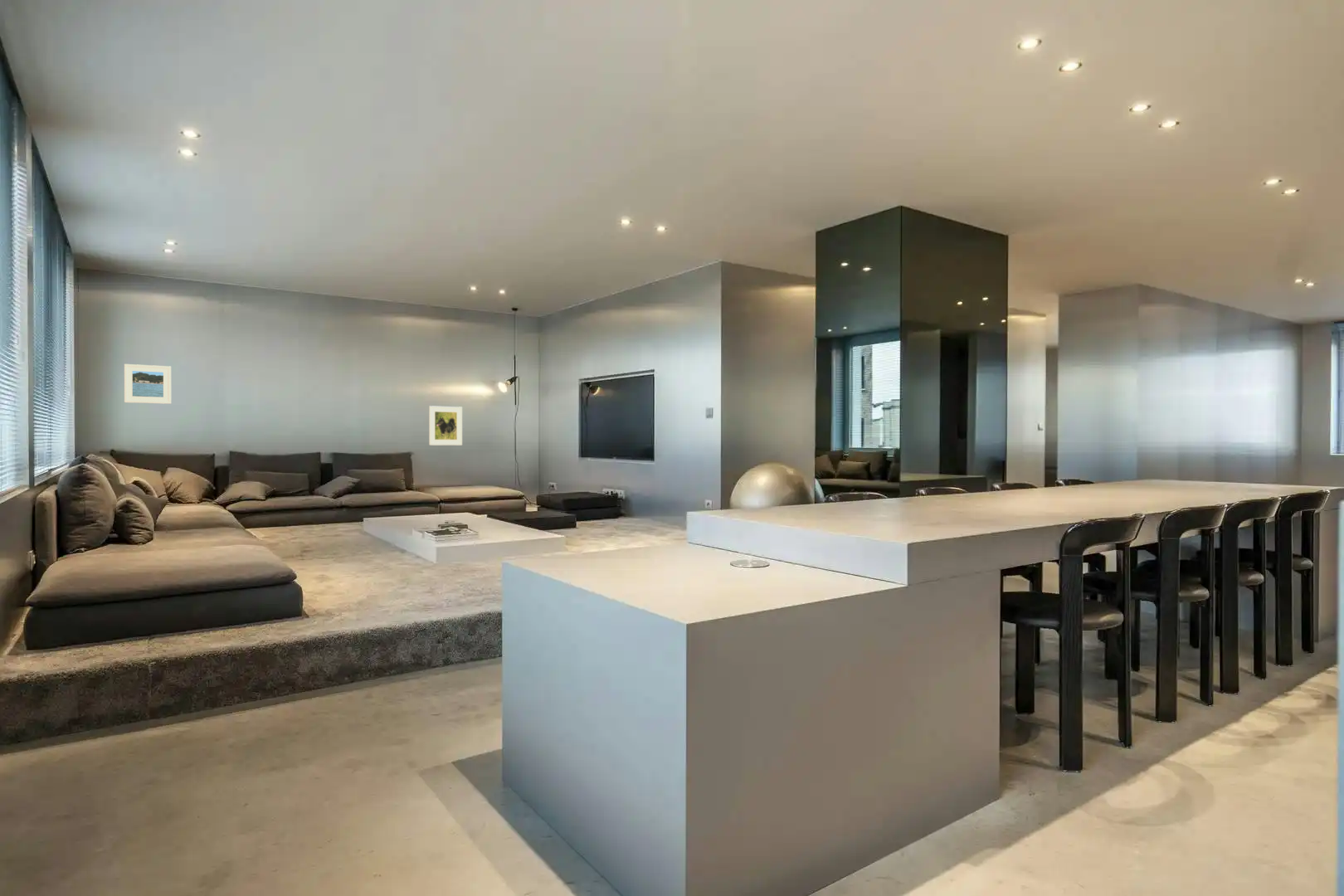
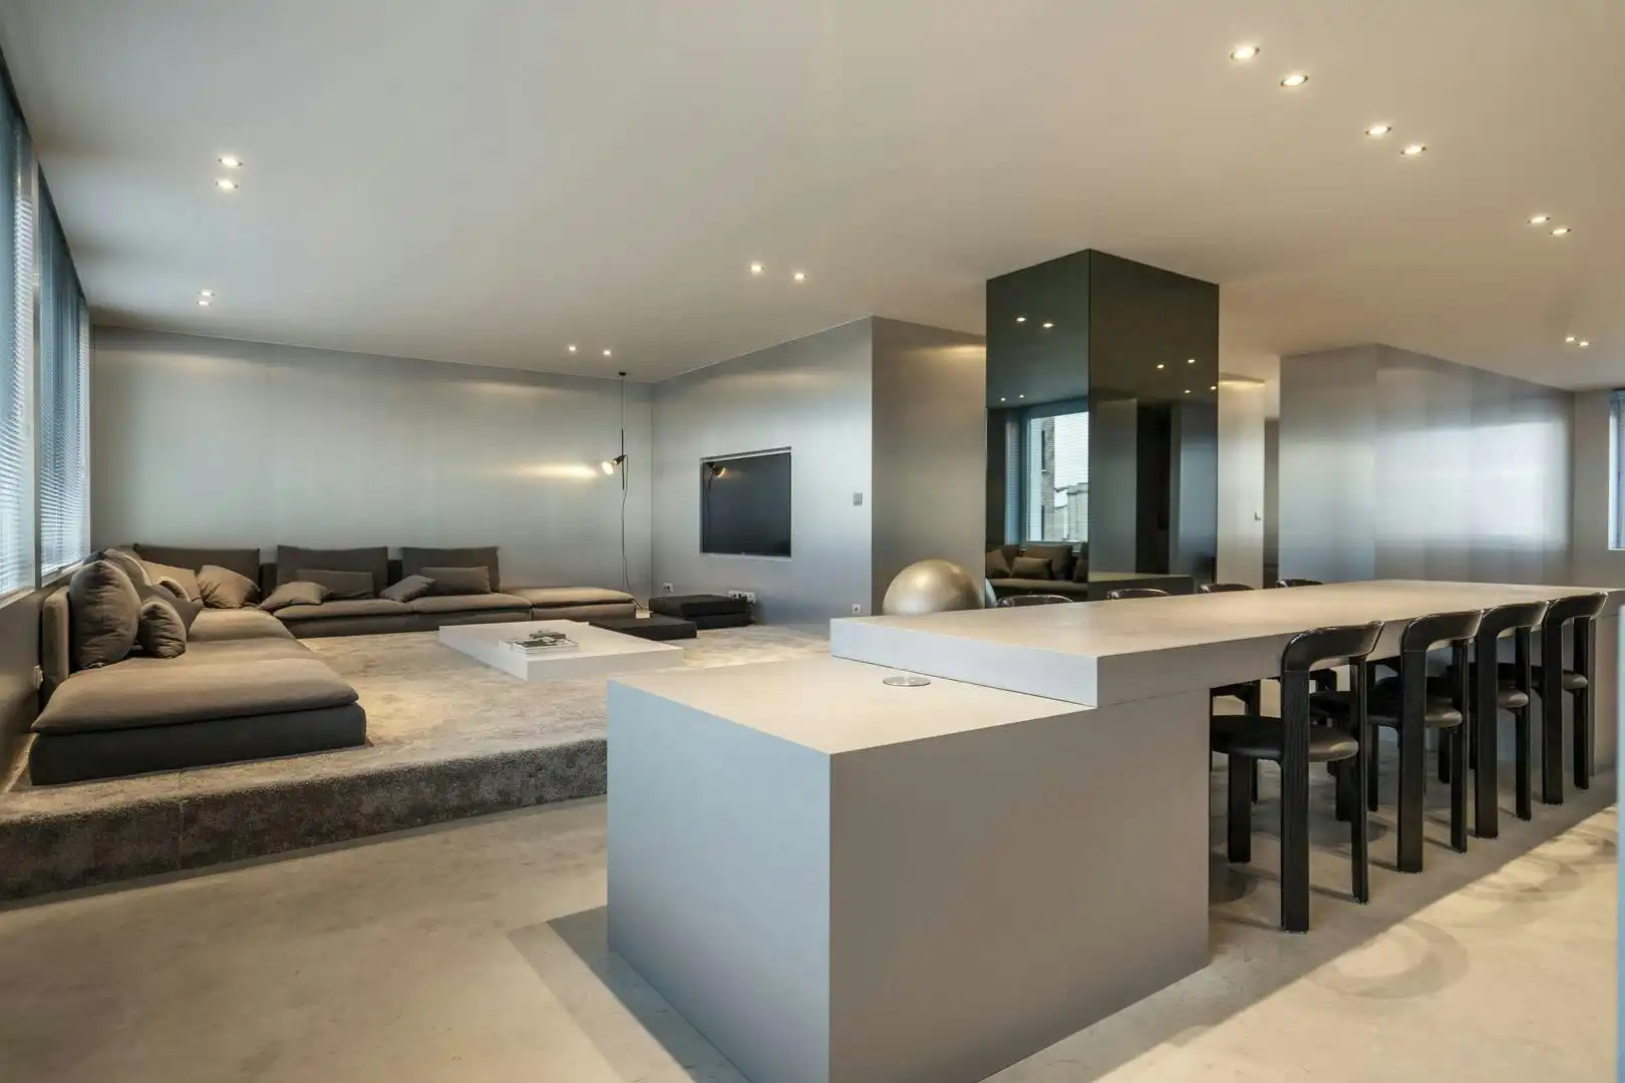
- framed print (148, 384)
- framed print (446, 426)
